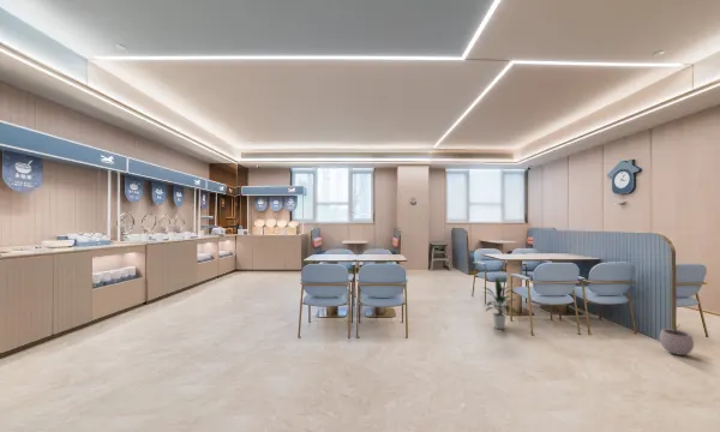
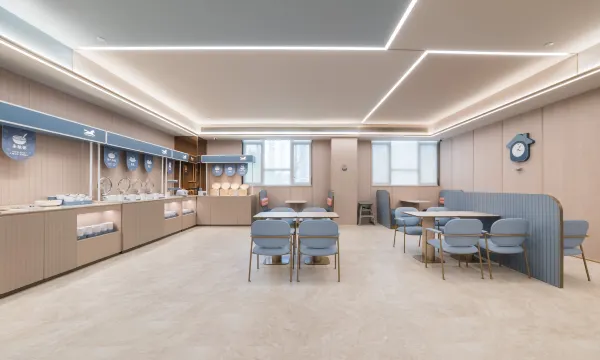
- indoor plant (500, 302)
- plant pot (676, 337)
